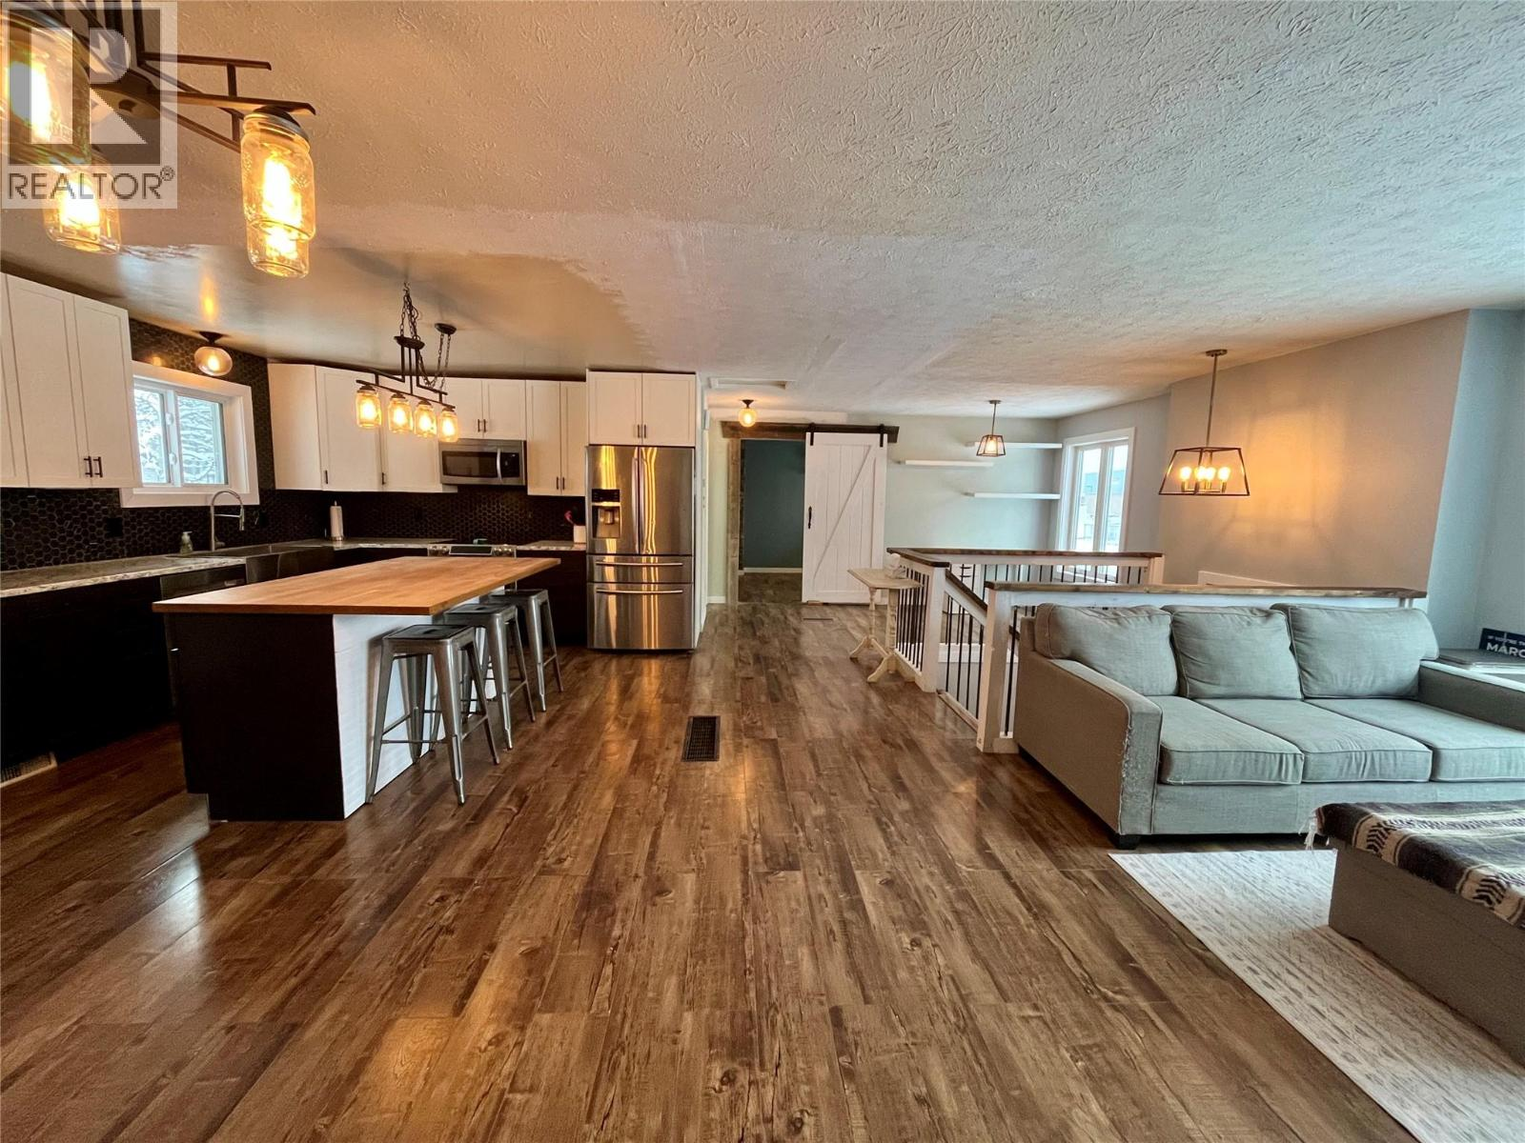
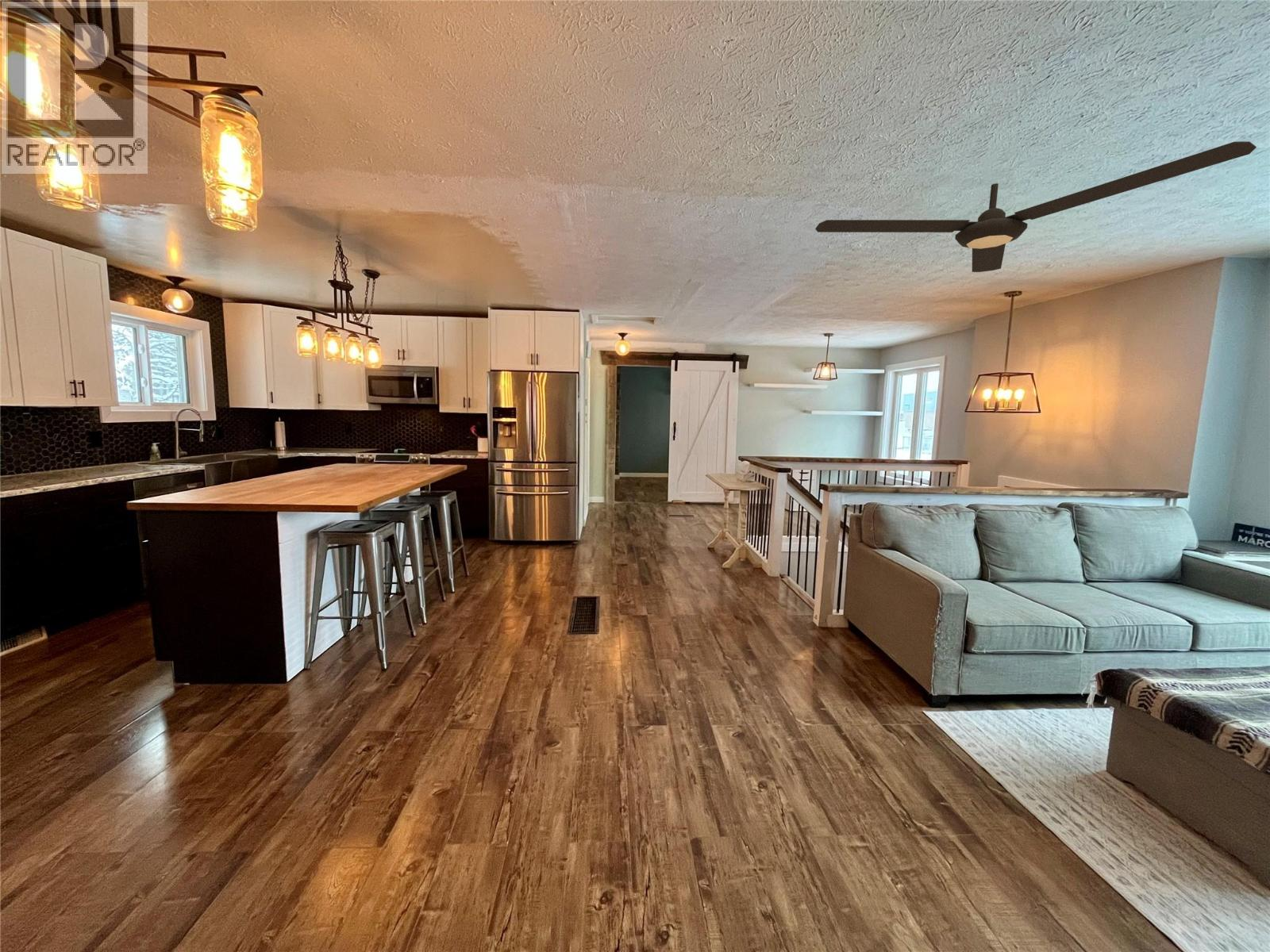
+ ceiling fan (990, 227)
